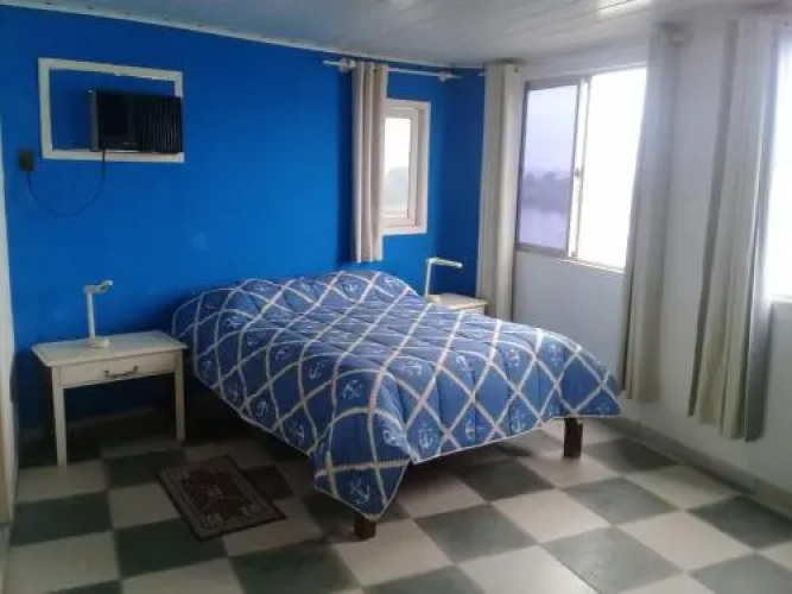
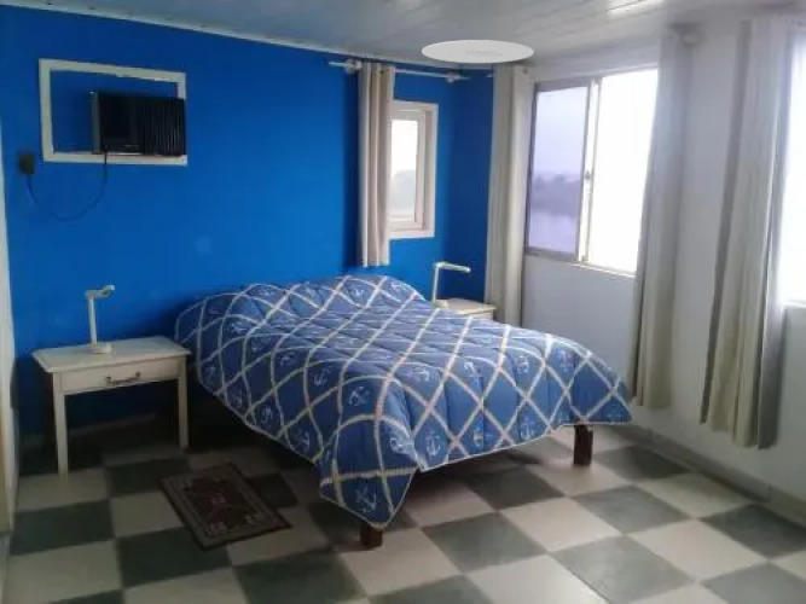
+ ceiling light (477, 46)
